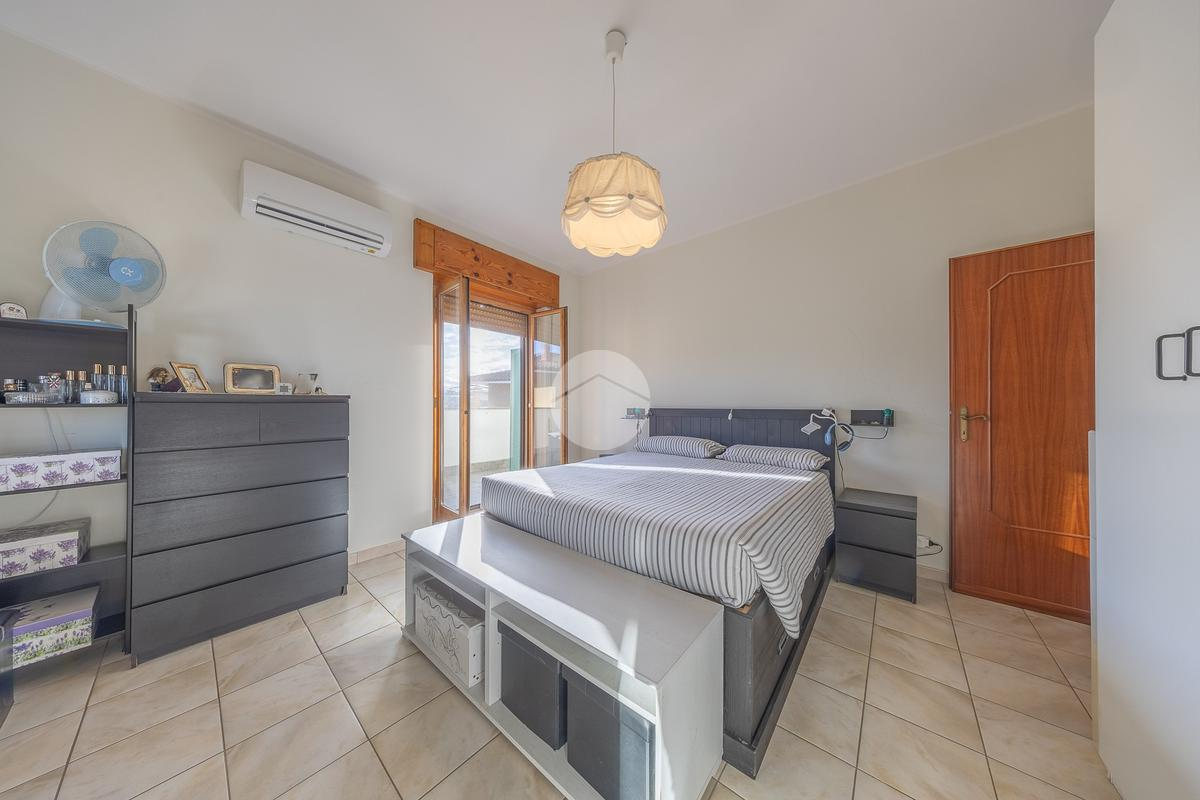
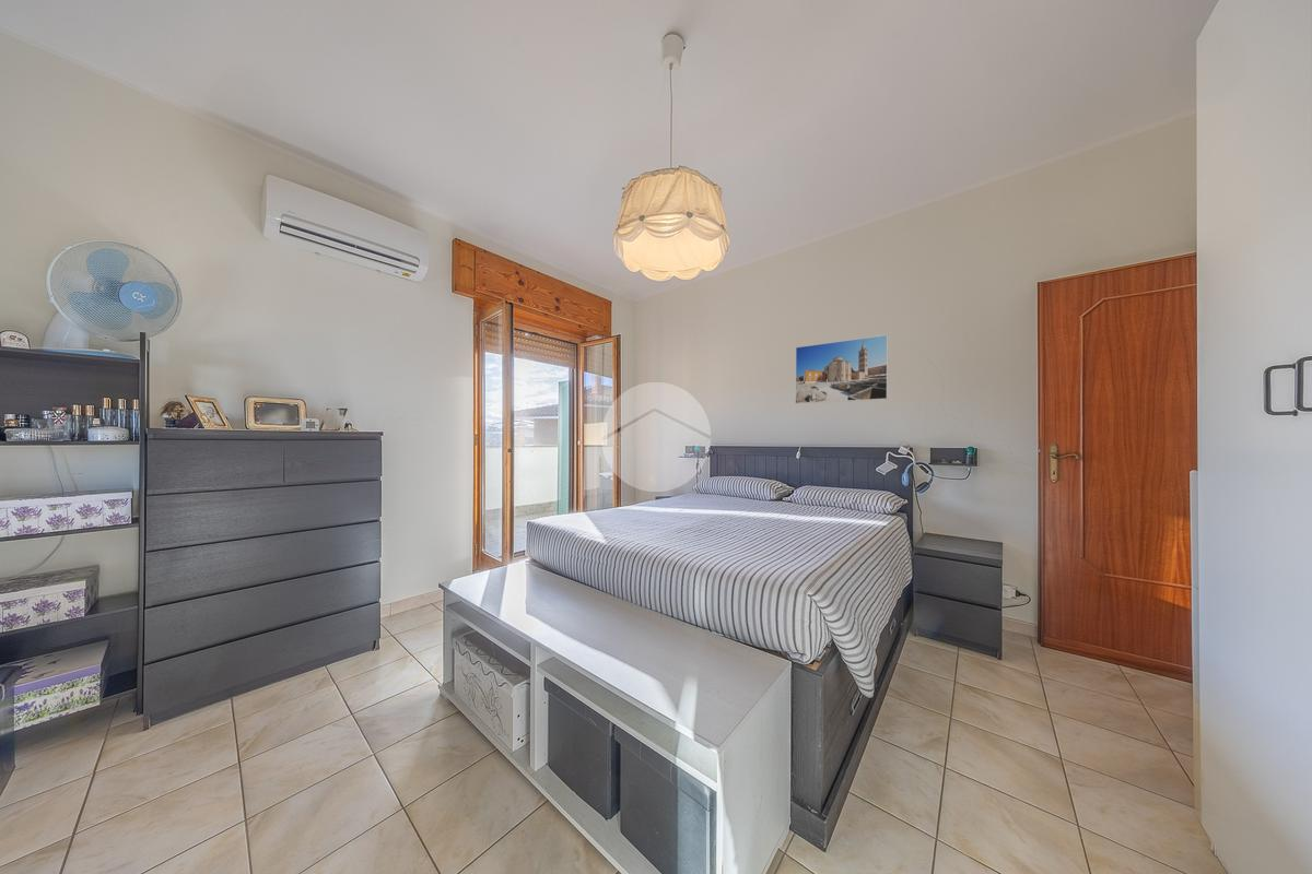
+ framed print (839, 371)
